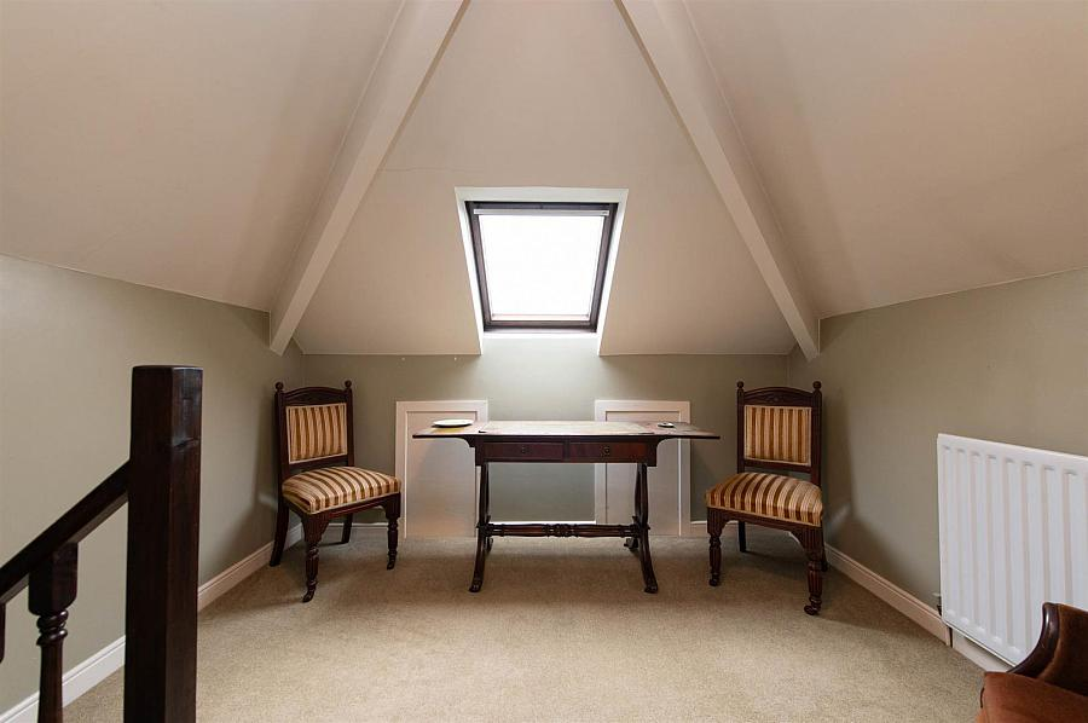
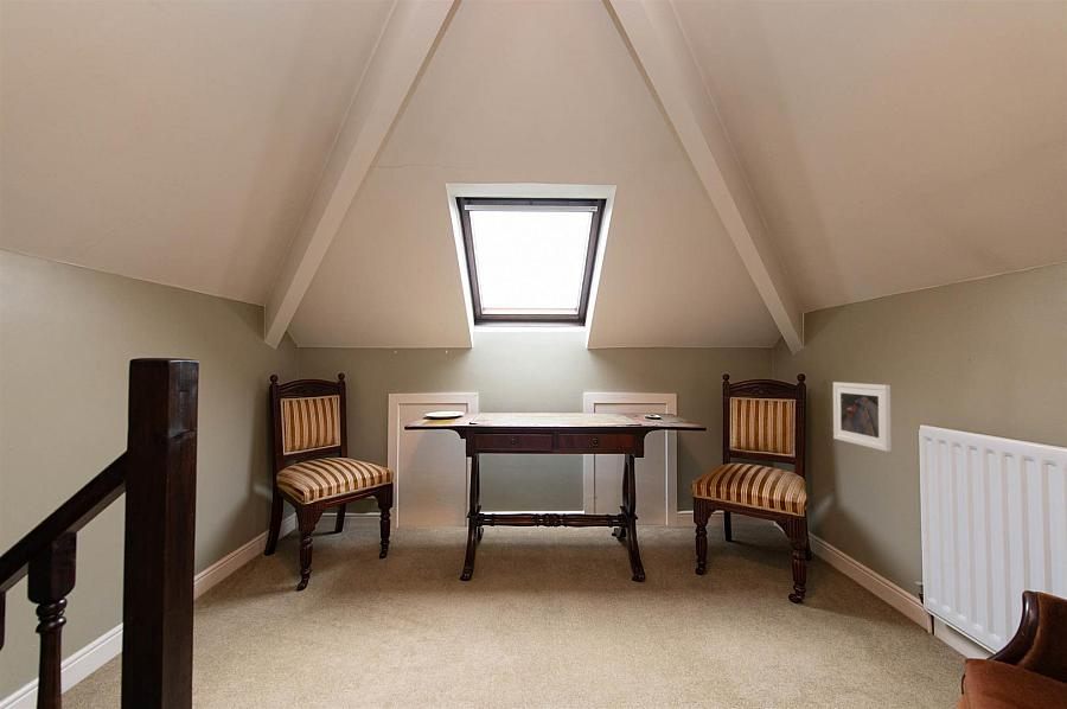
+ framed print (860, 414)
